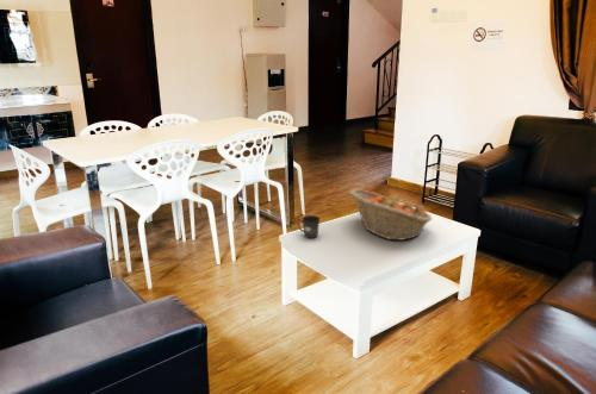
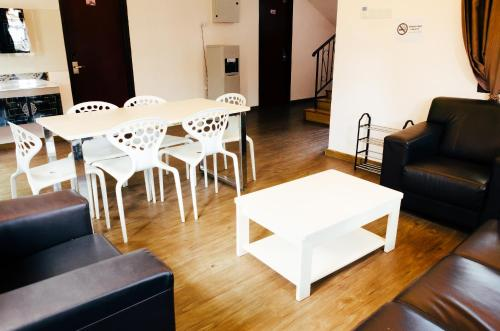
- fruit basket (389, 211)
- mug (308, 226)
